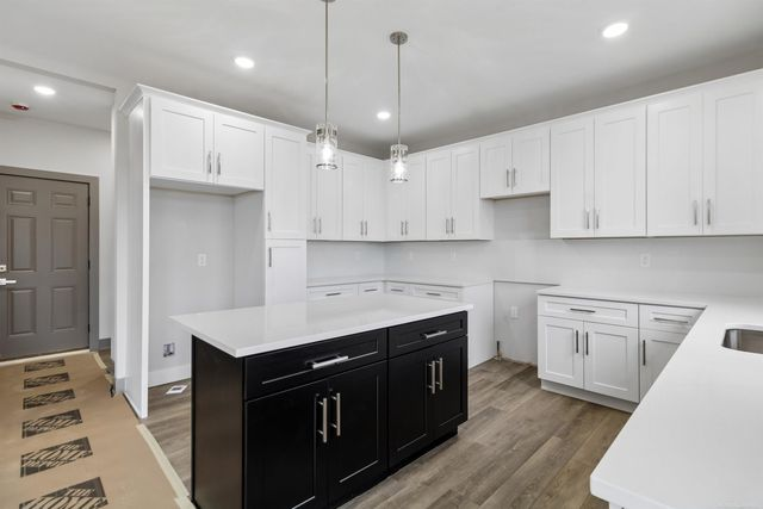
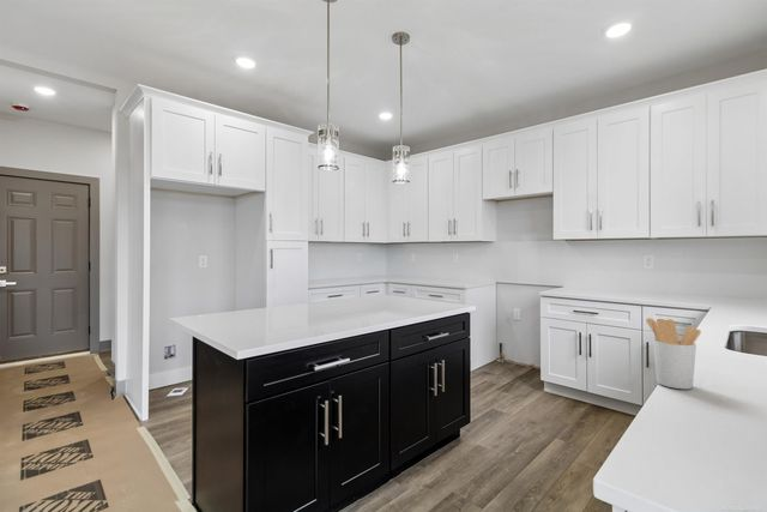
+ utensil holder (669, 350)
